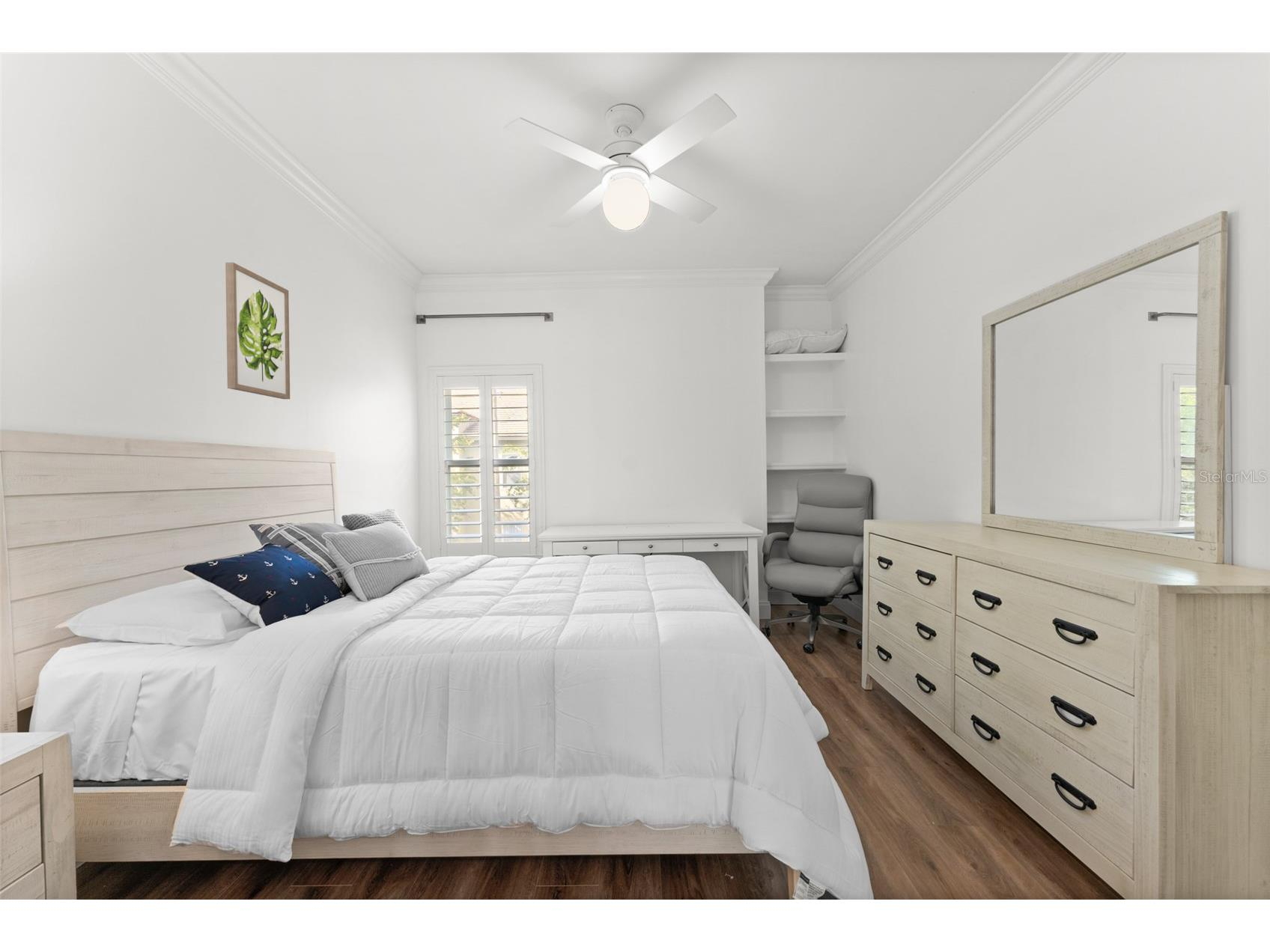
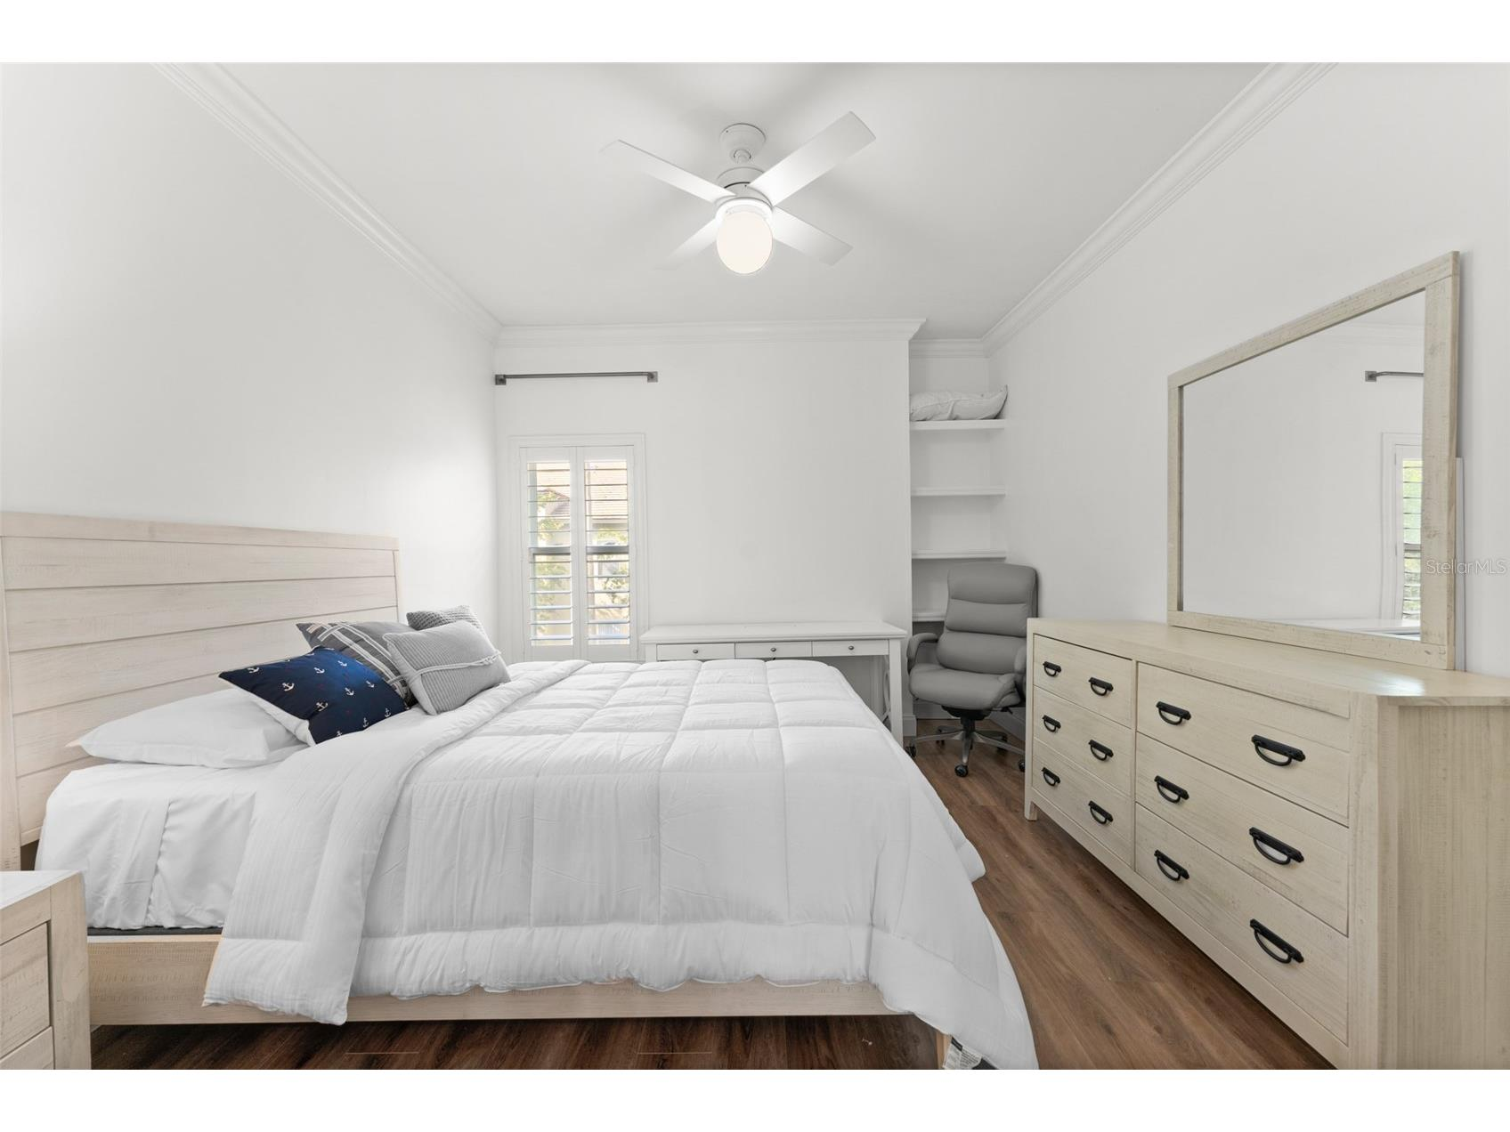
- wall art (260, 335)
